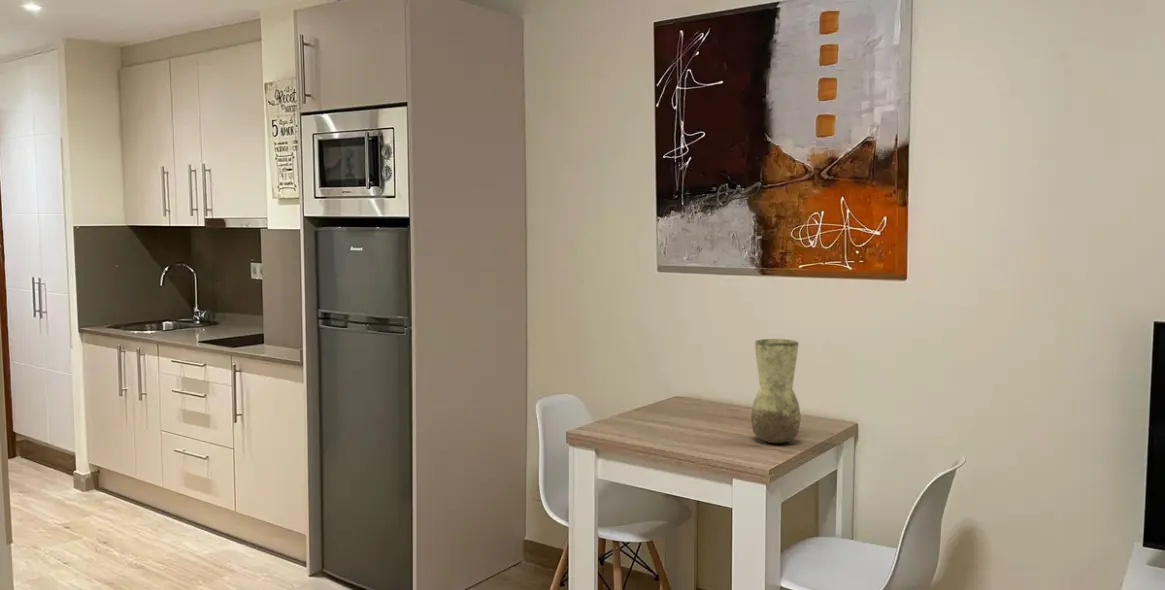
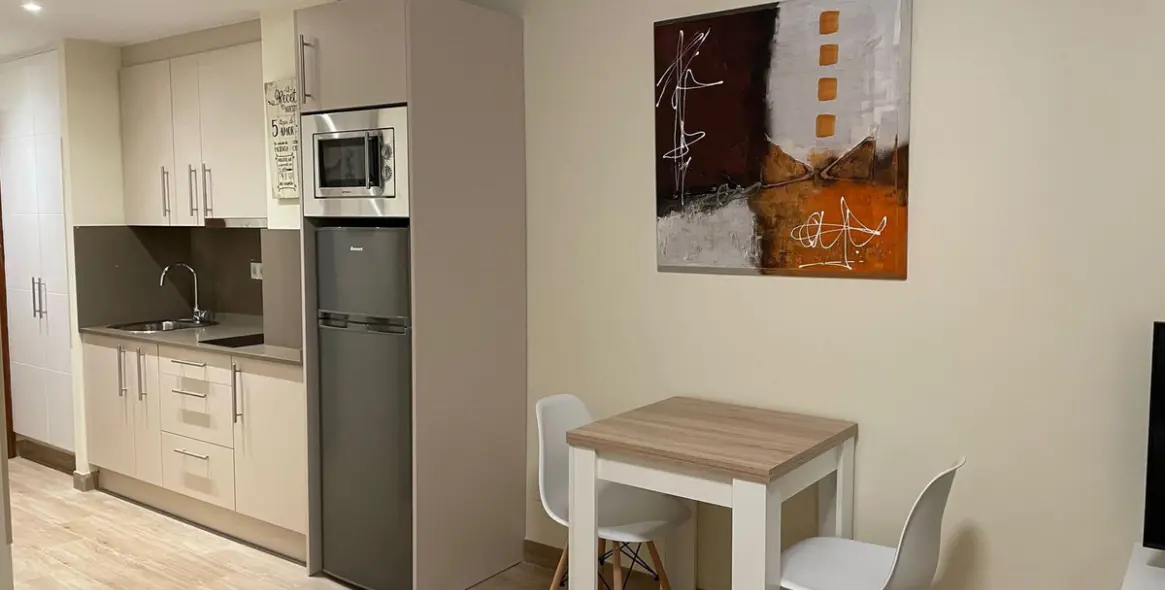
- vase (776, 391)
